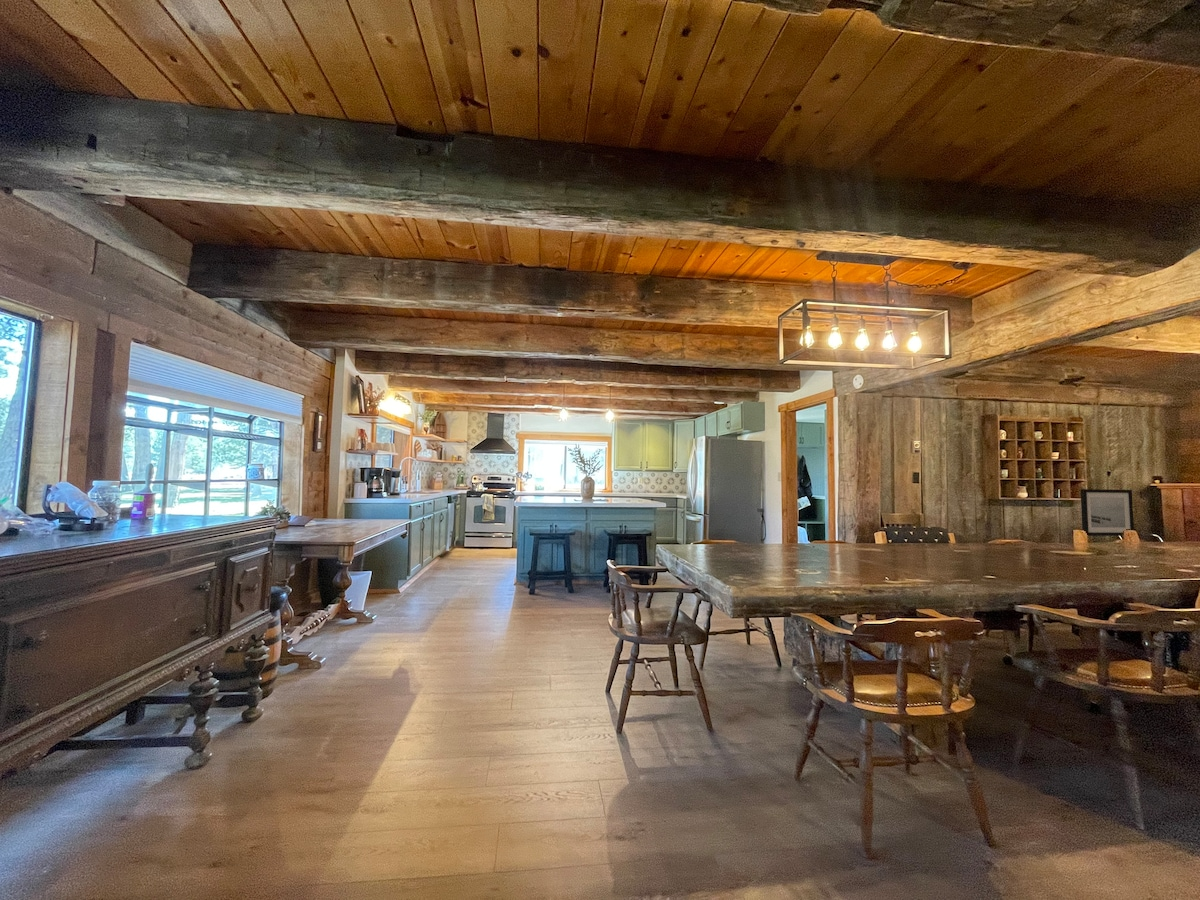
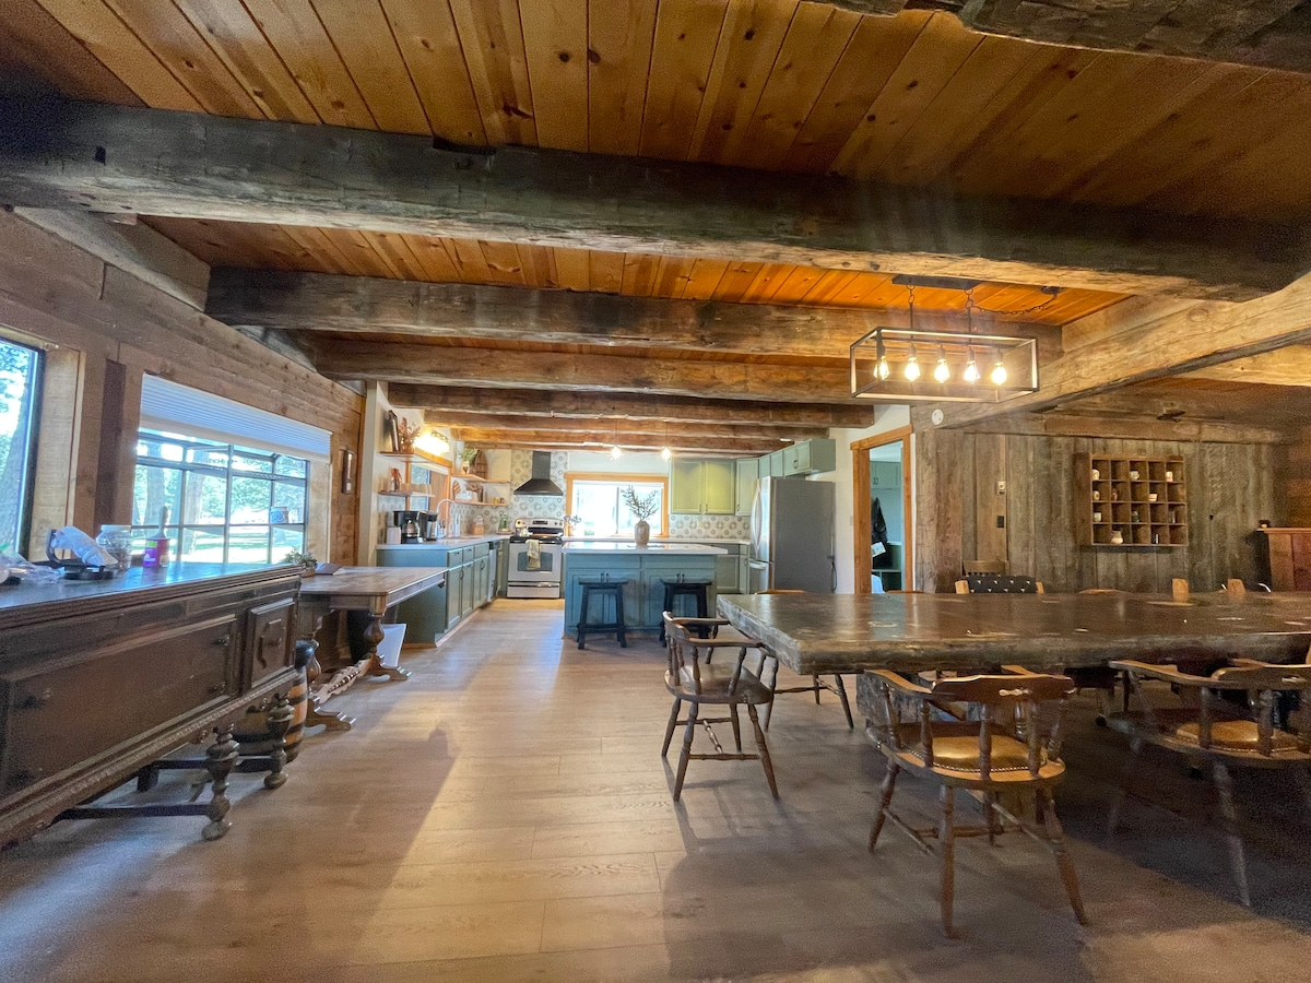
- wall art (1107, 512)
